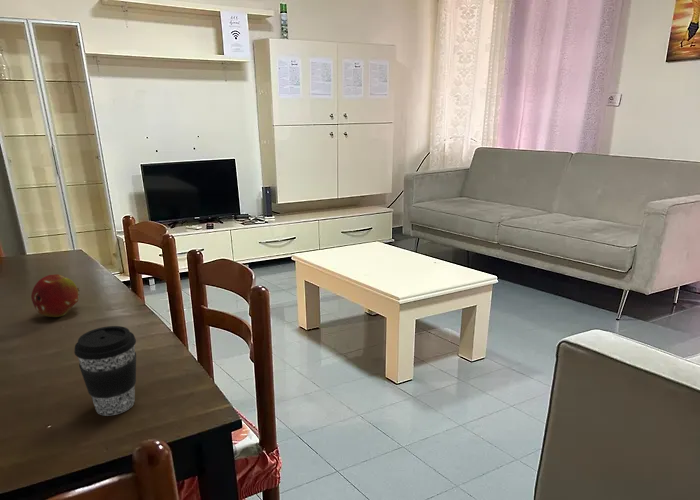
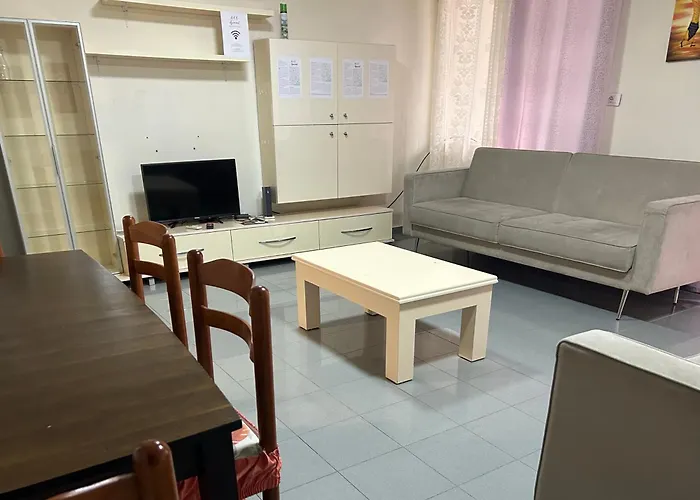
- coffee cup (109, 371)
- fruit (58, 294)
